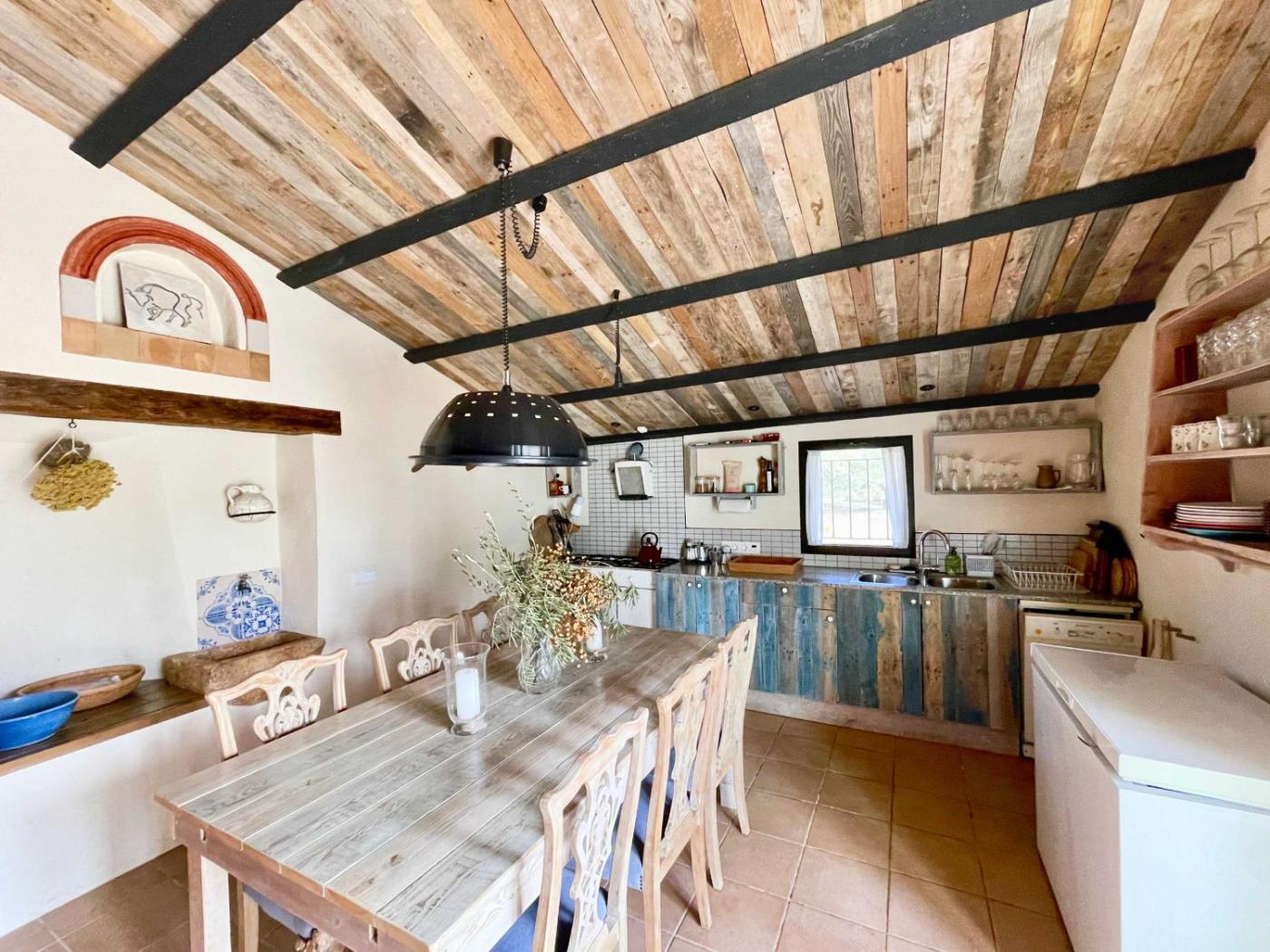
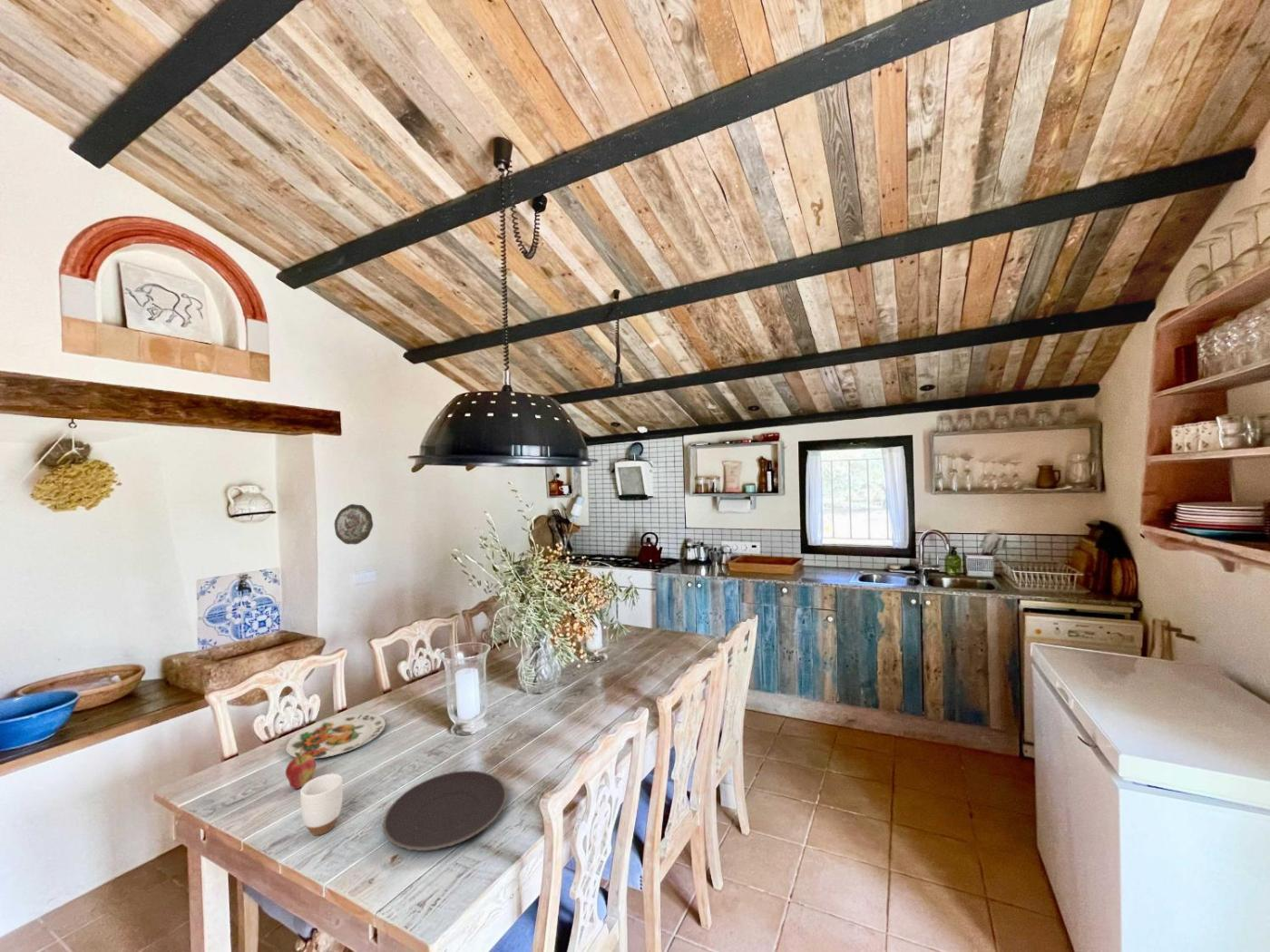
+ plate (337, 735)
+ fruit (300, 766)
+ plate (447, 809)
+ mug (319, 802)
+ decorative plate (353, 524)
